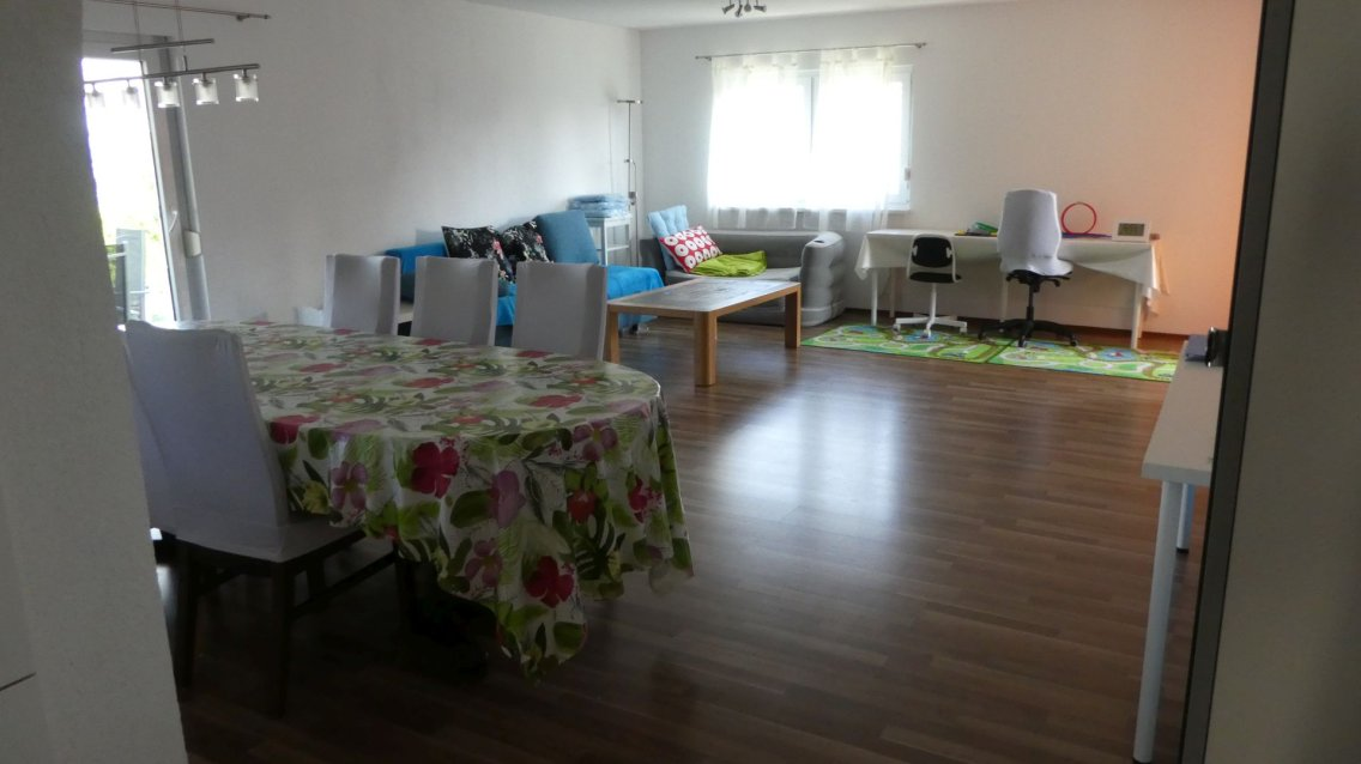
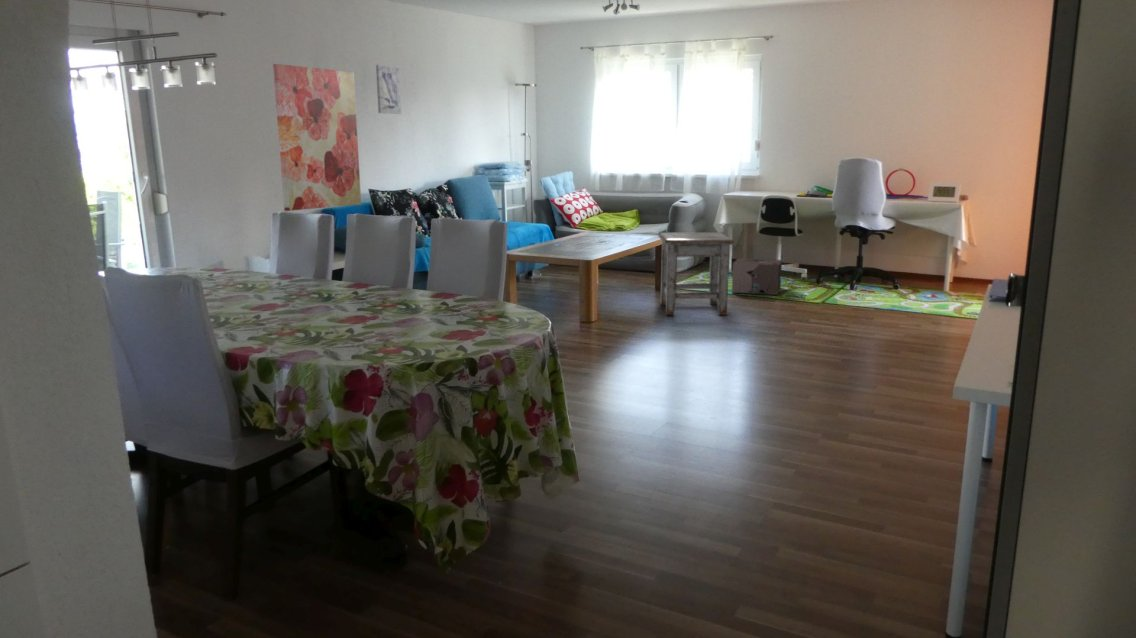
+ cardboard box (757, 276)
+ wall art (388, 89)
+ stool (693, 283)
+ wall art (320, 139)
